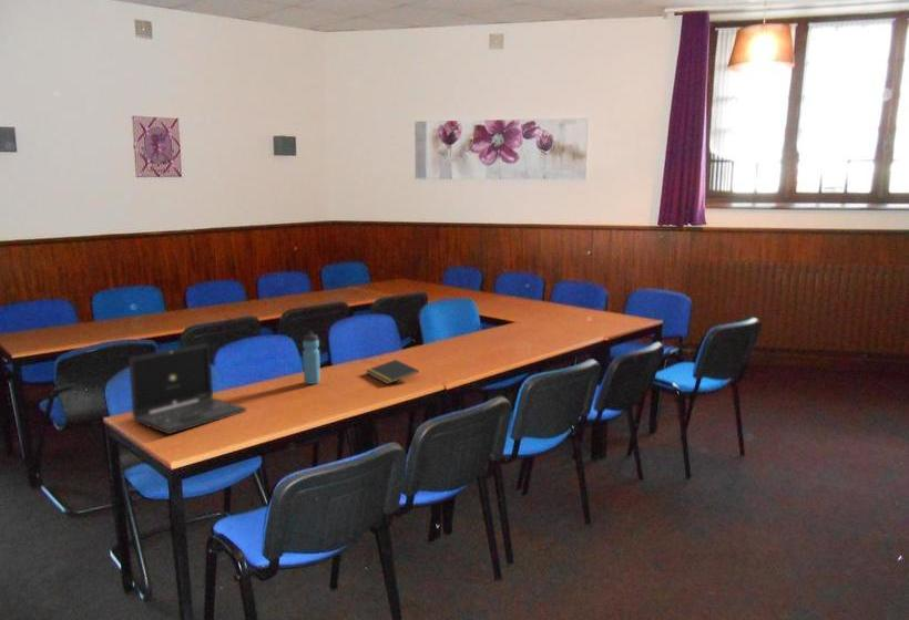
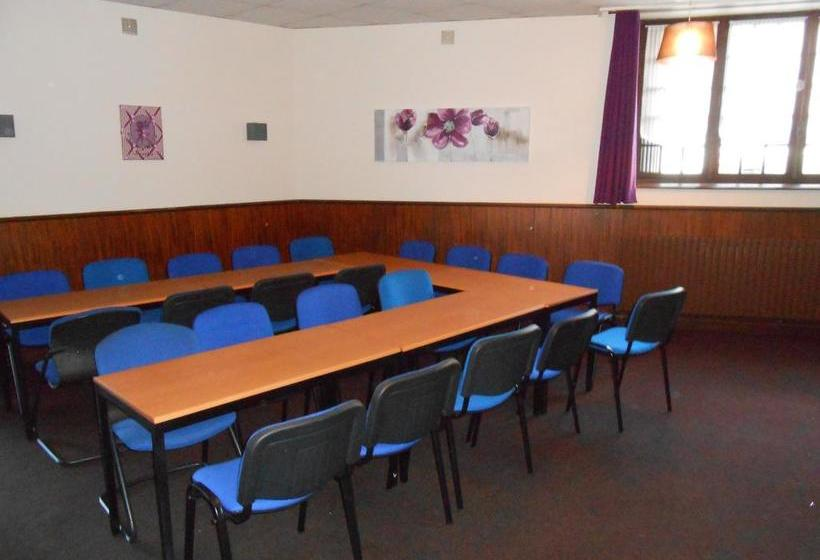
- laptop (188, 385)
- water bottle (310, 356)
- notepad (391, 371)
